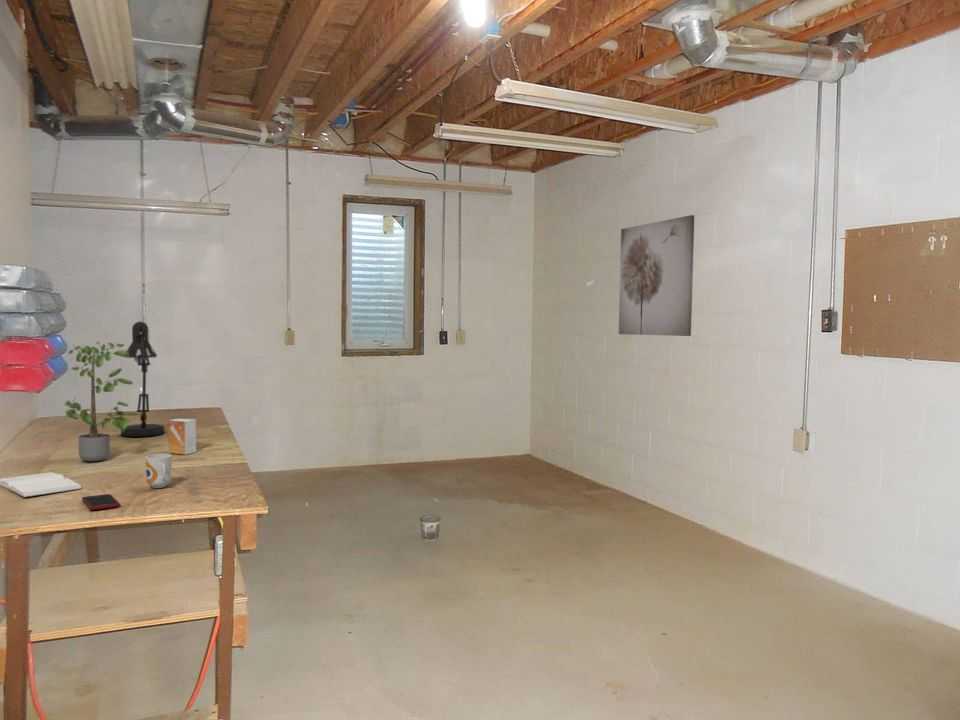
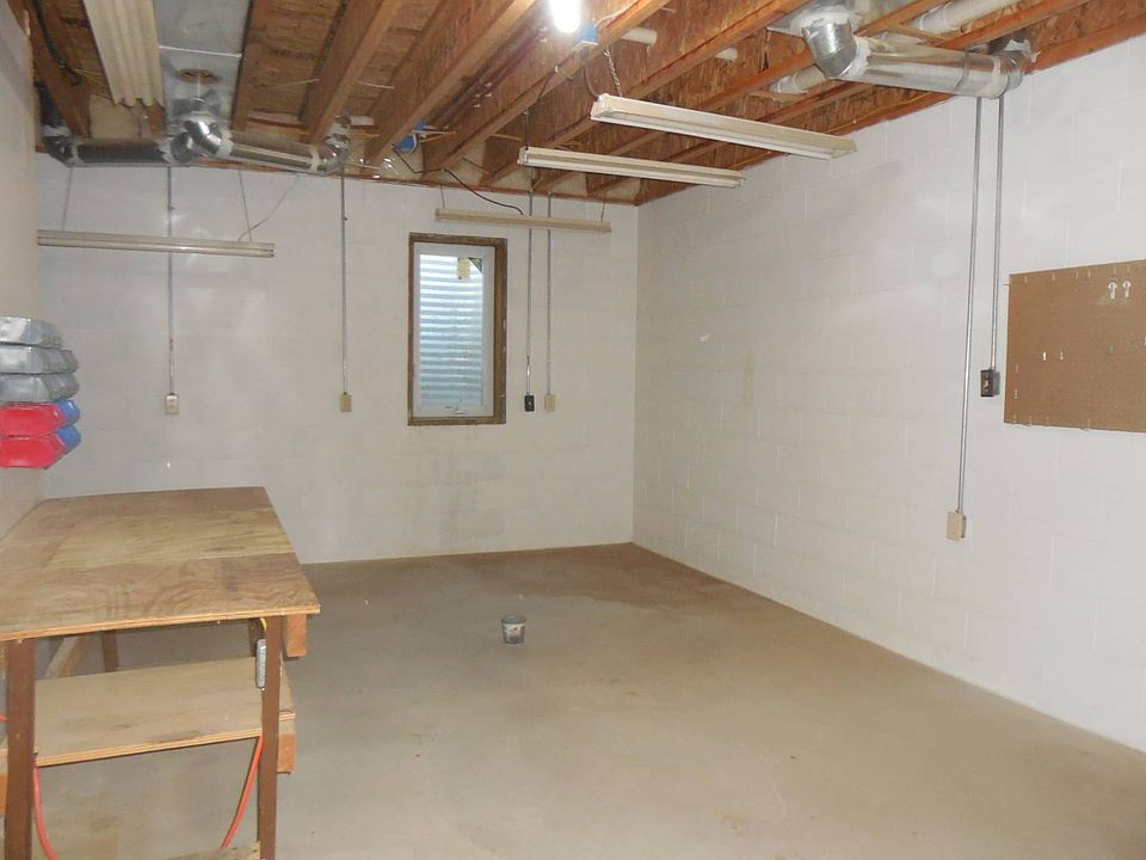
- desk lamp (143, 377)
- cell phone (100, 501)
- small box (182, 436)
- mug (158, 471)
- potted plant (105, 391)
- wall art (653, 279)
- book (37, 482)
